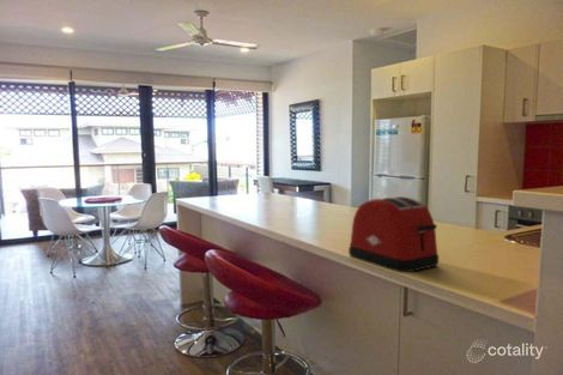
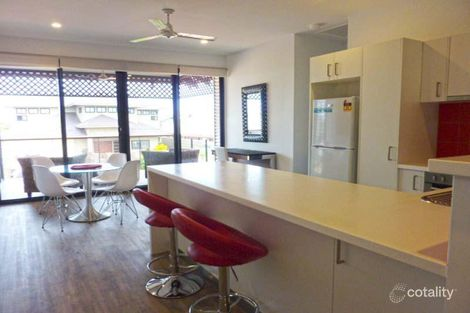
- toaster (393, 229)
